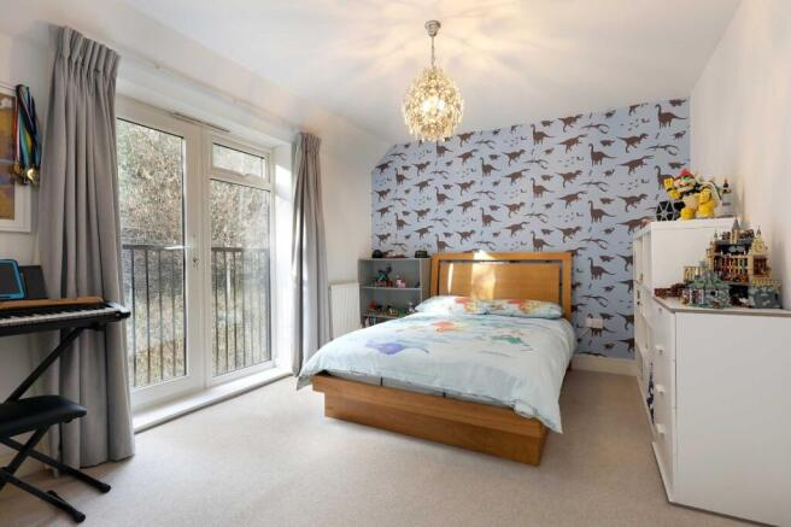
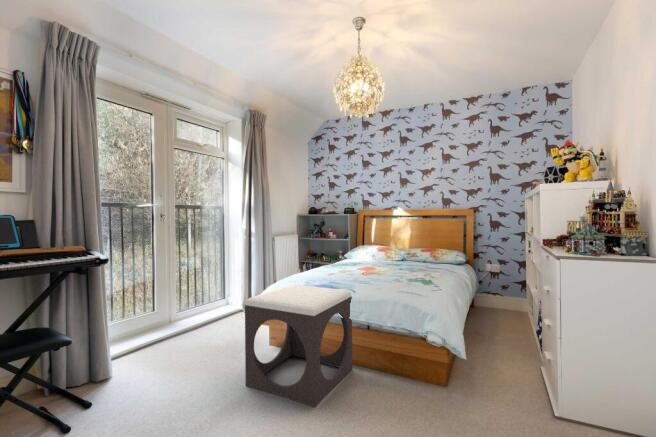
+ footstool (301, 334)
